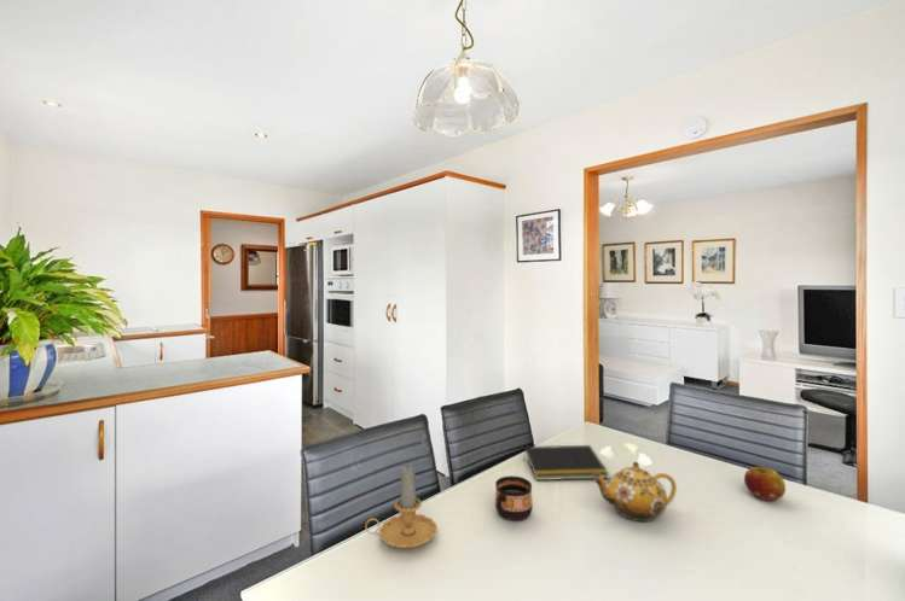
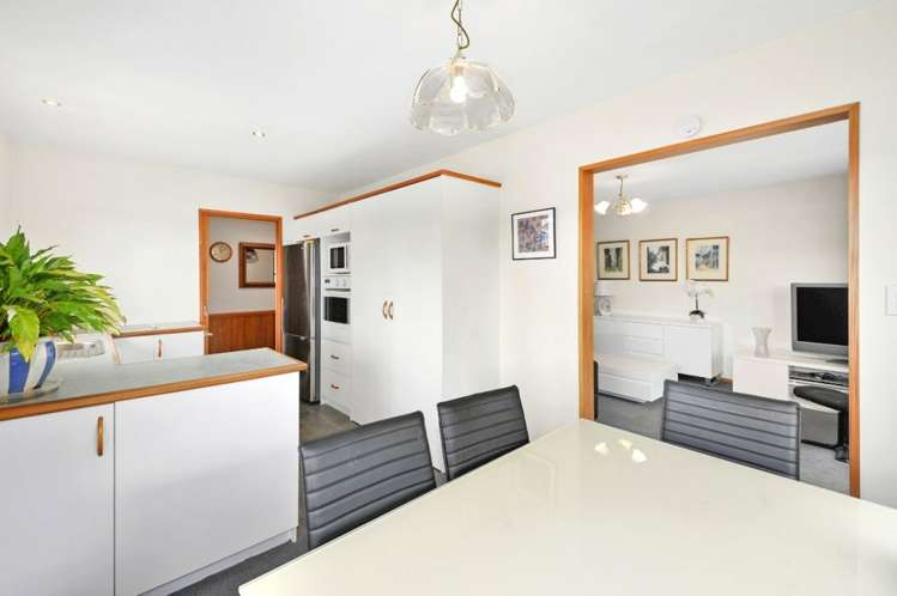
- fruit (764, 483)
- teapot (634, 486)
- candle (401, 502)
- notepad (564, 461)
- cup (511, 498)
